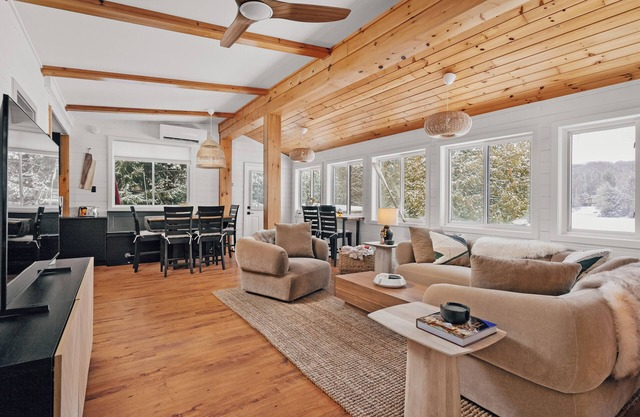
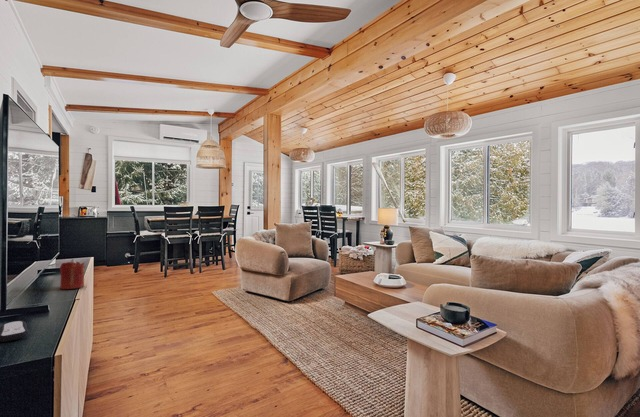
+ candle (72, 273)
+ remote control (13, 330)
